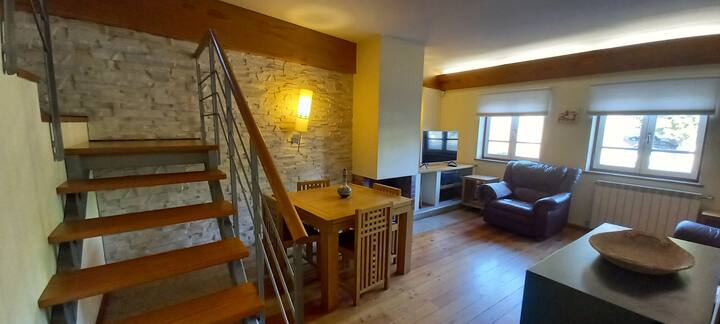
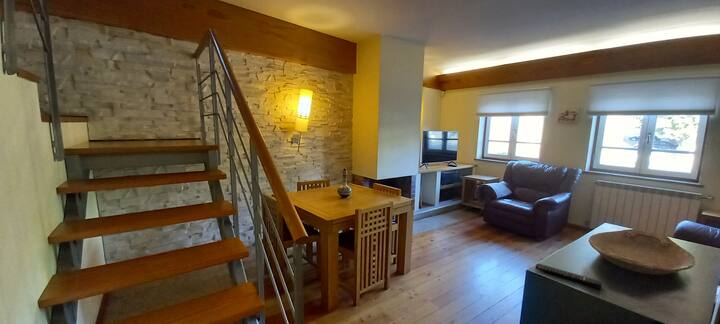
+ remote control (566, 275)
